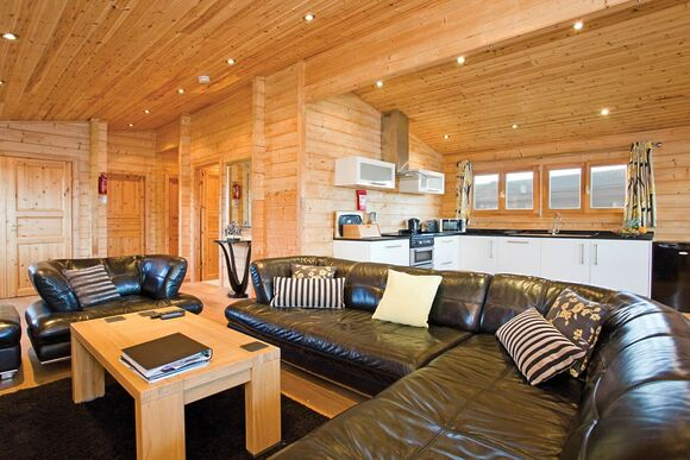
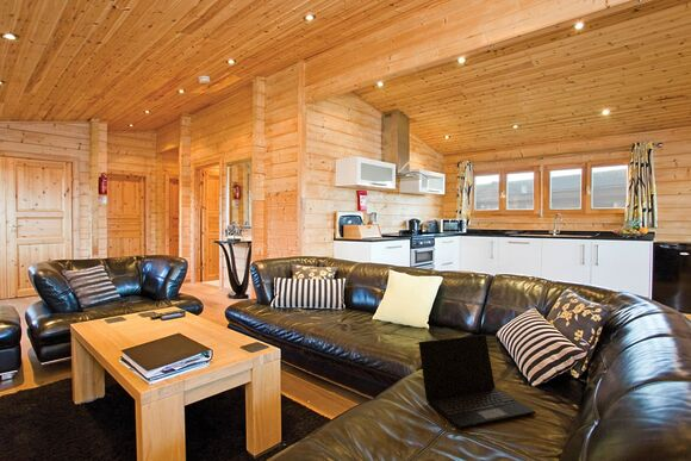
+ laptop (473, 375)
